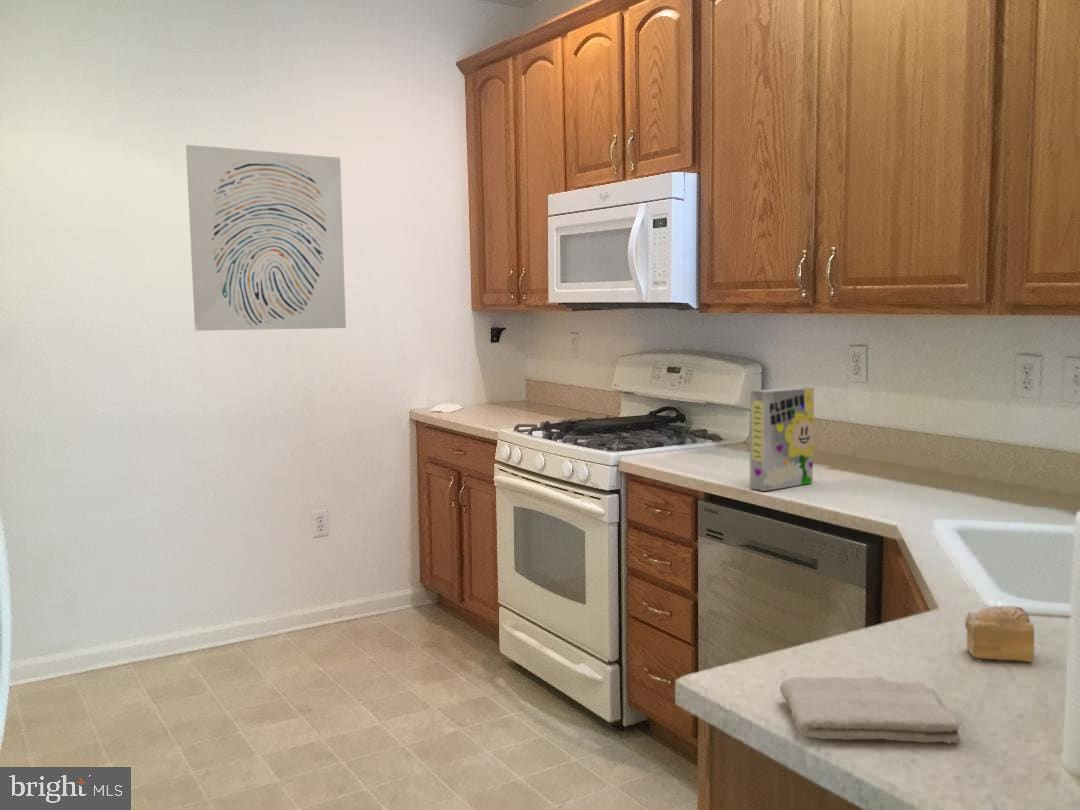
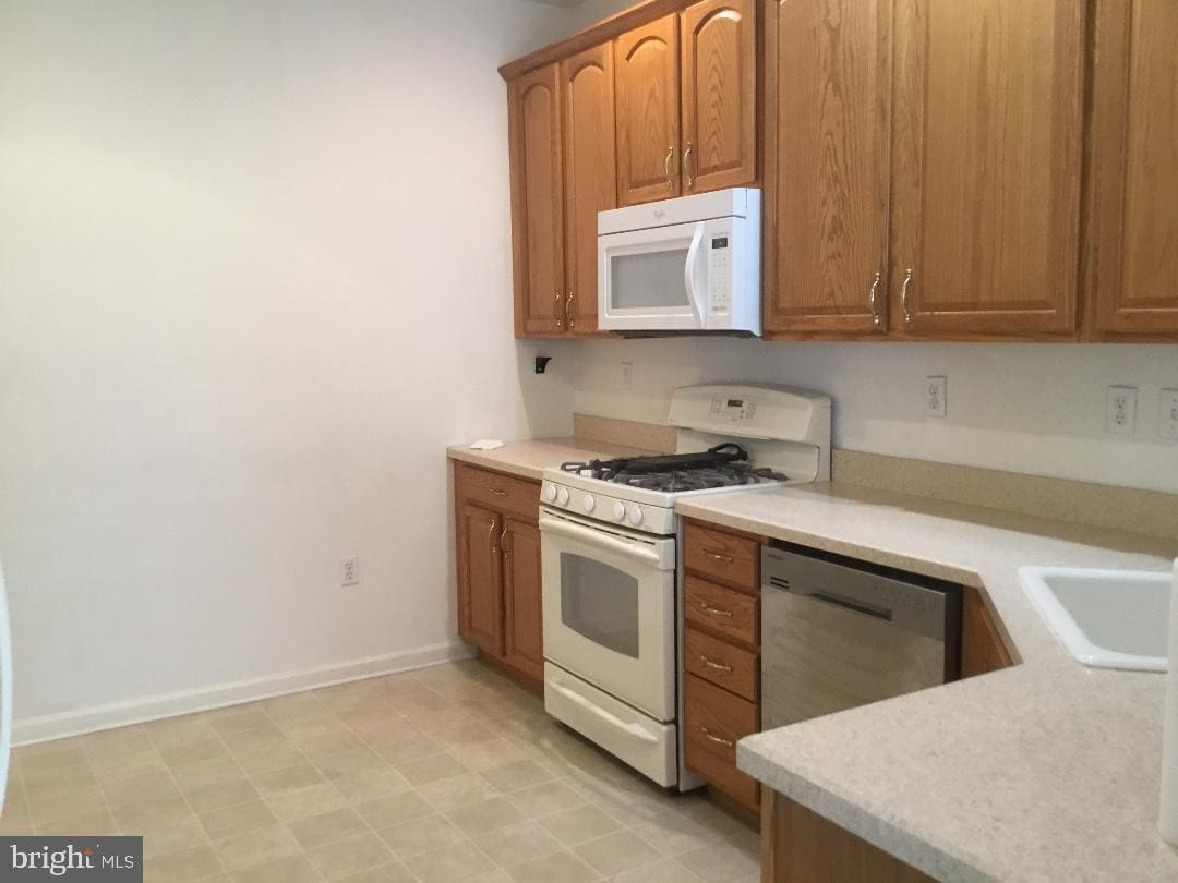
- cake slice (999, 630)
- cereal box (782, 437)
- wall art (269, 241)
- washcloth (867, 707)
